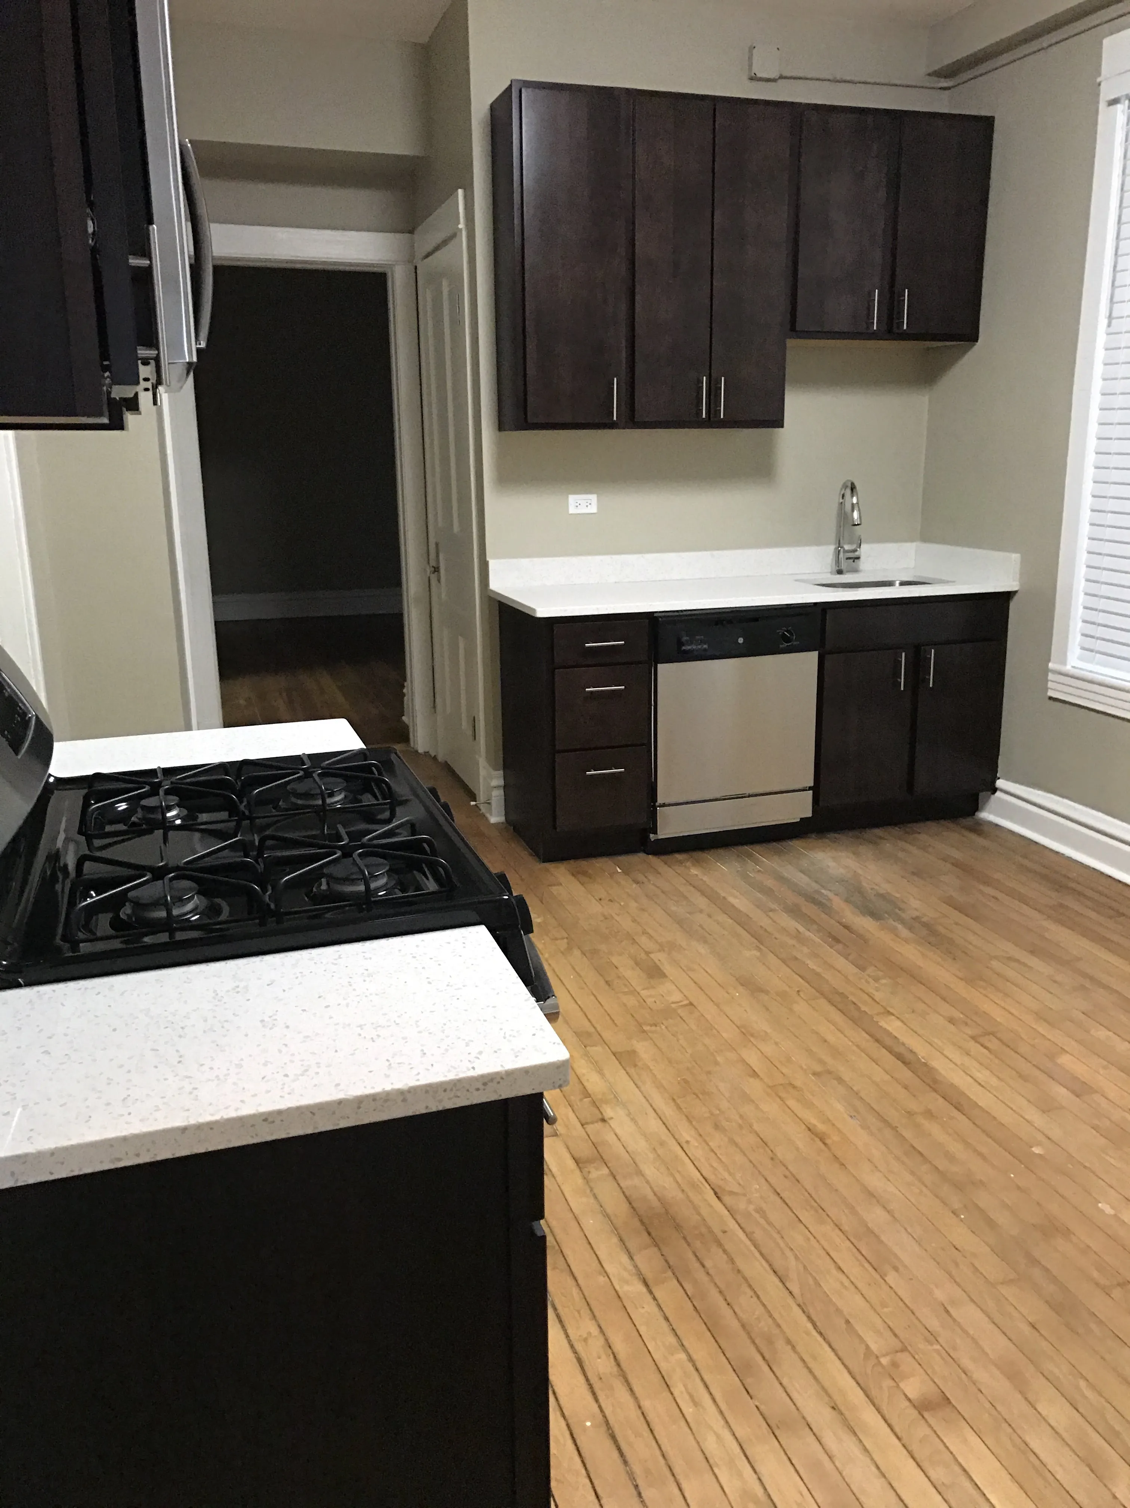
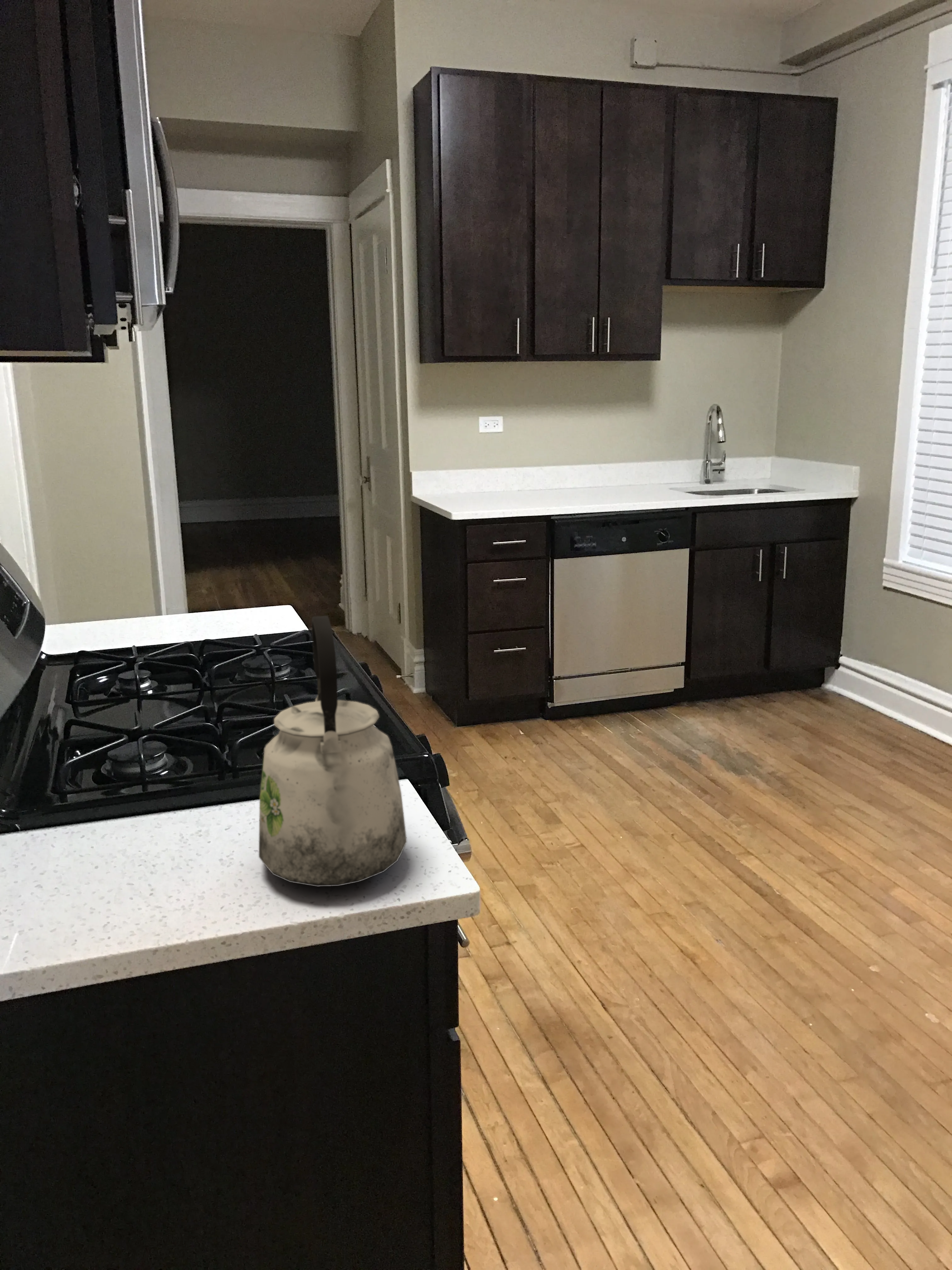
+ kettle (326, 736)
